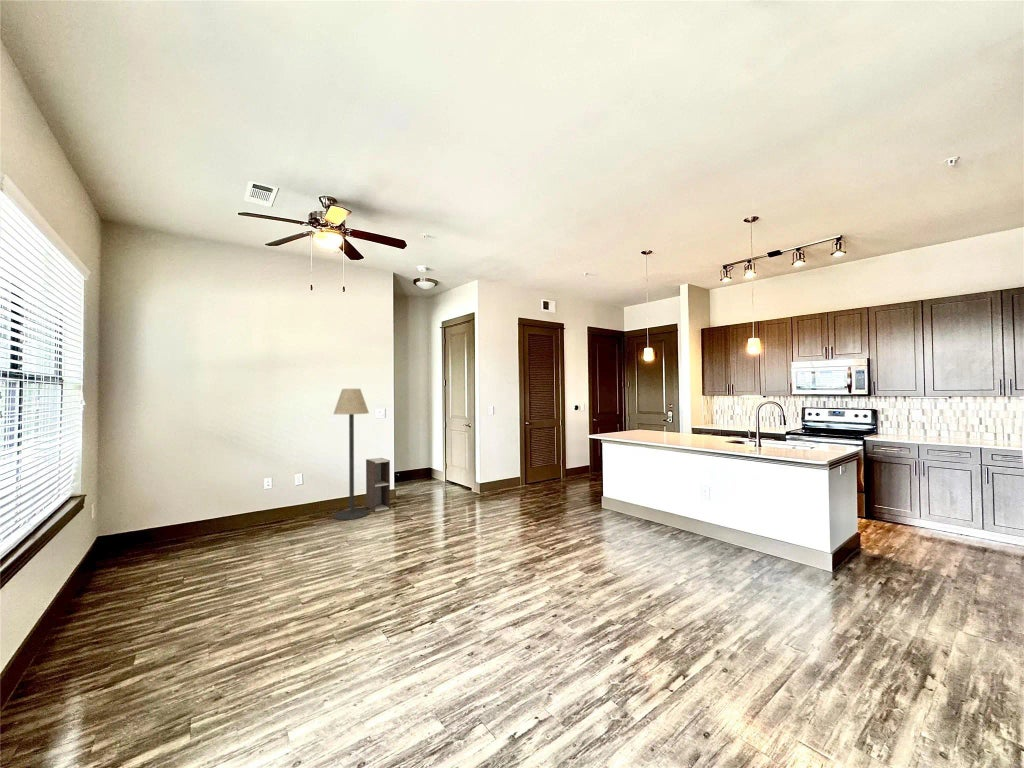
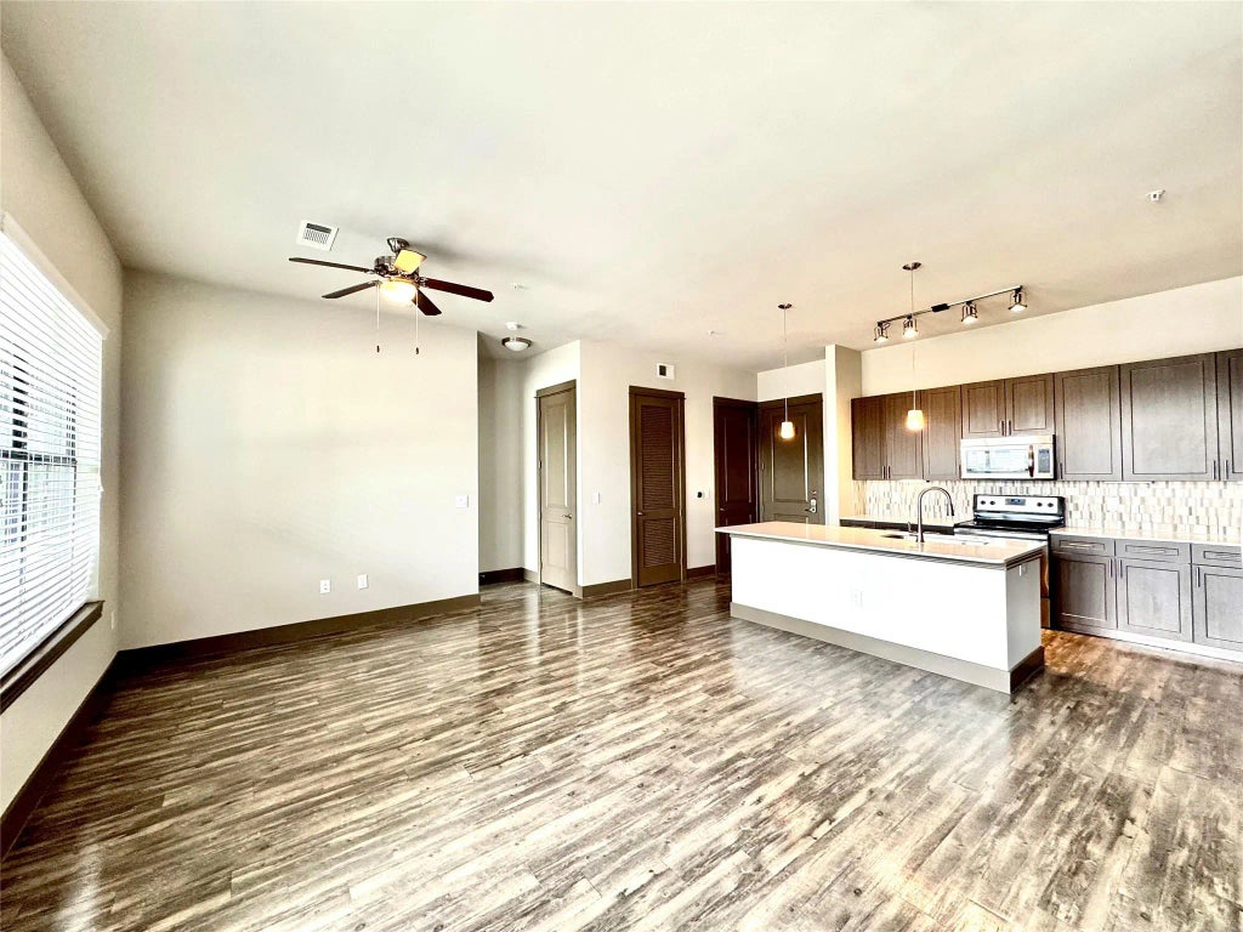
- shelf (377, 483)
- floor lamp (351, 451)
